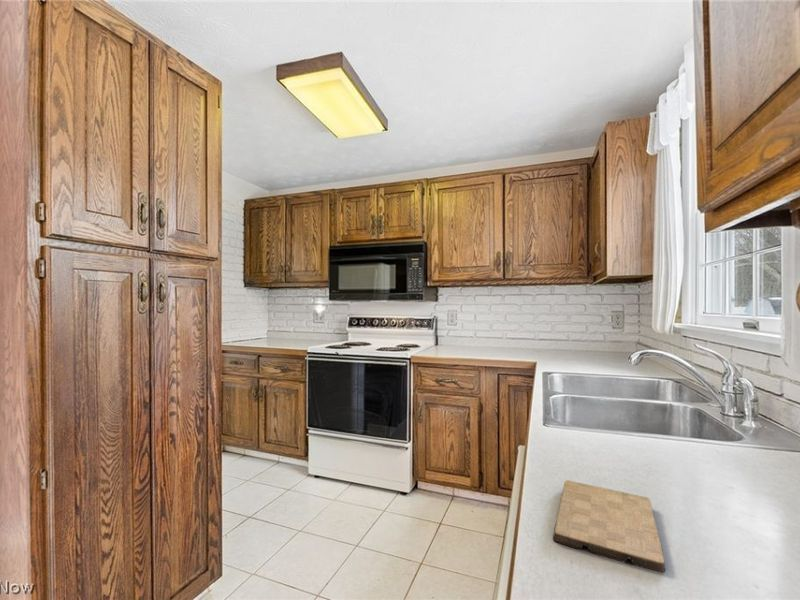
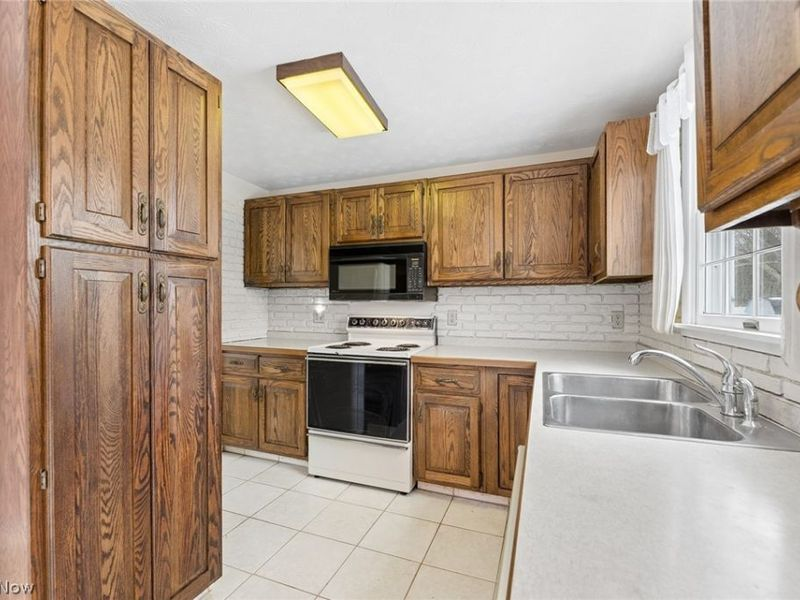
- cutting board (605, 517)
